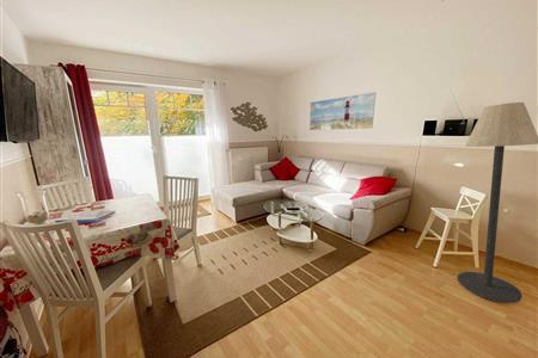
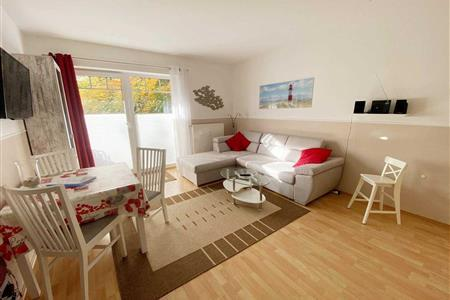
- floor lamp (494, 202)
